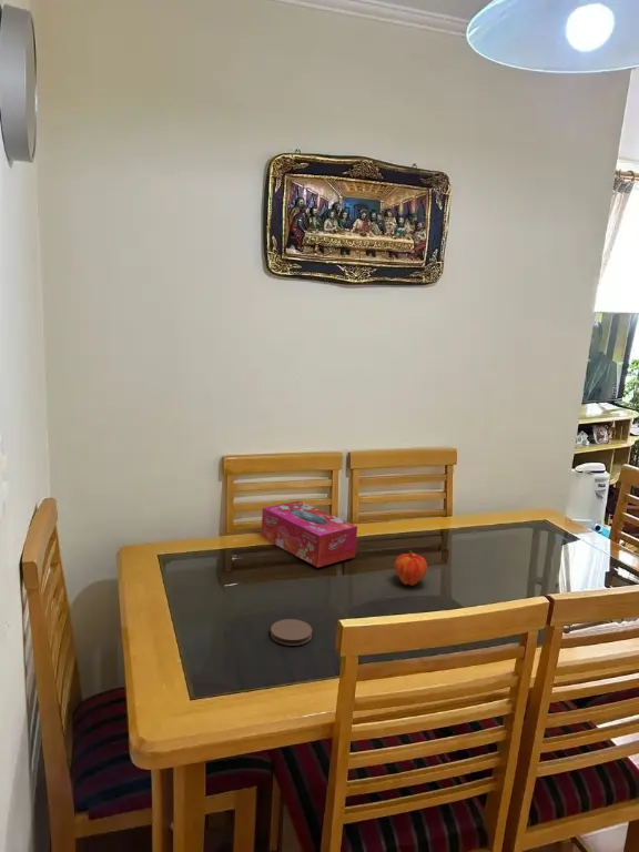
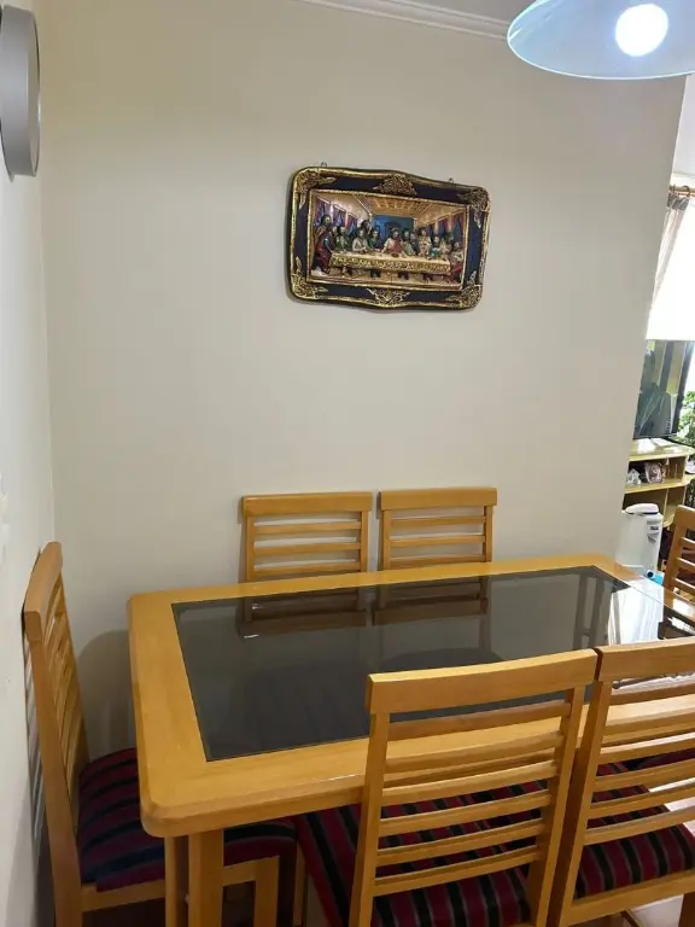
- tissue box (307, 531)
- coaster (291, 631)
- fruit (410, 567)
